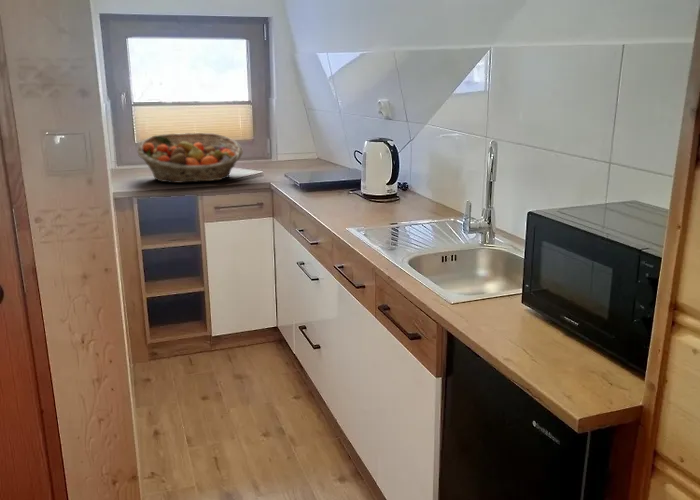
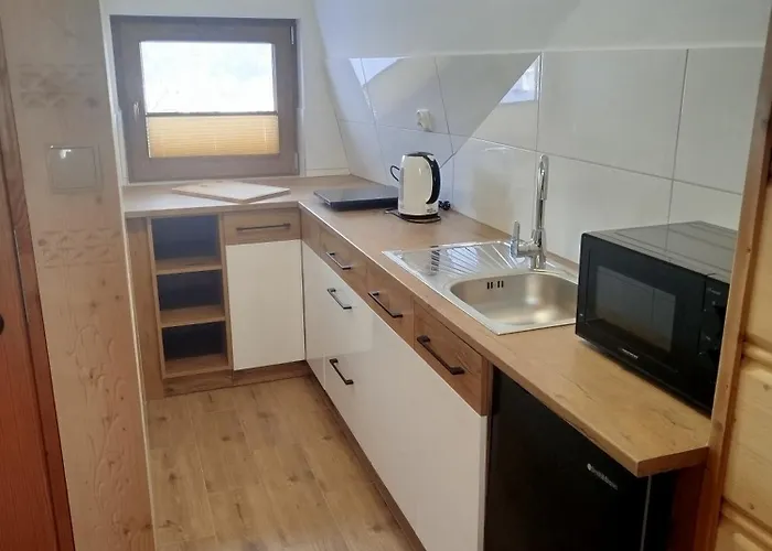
- fruit basket (191, 156)
